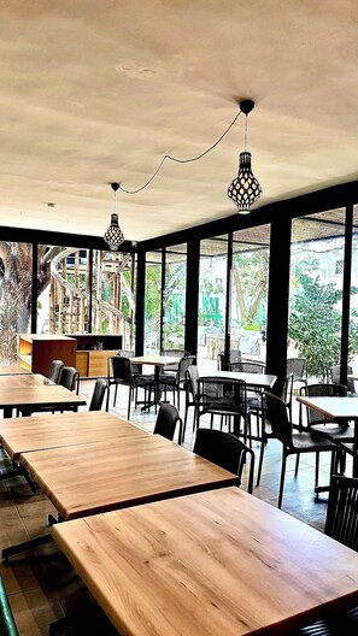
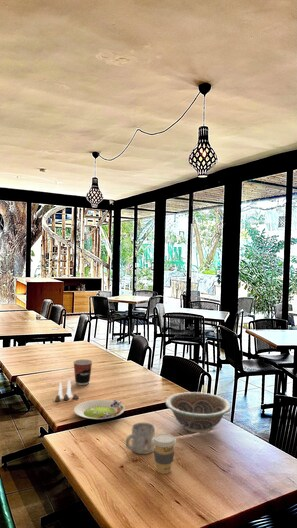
+ salt and pepper shaker set (67, 390)
+ coffee cup (163, 453)
+ decorative bowl (197, 415)
+ cup (82, 372)
+ mug (139, 439)
+ salad plate (99, 410)
